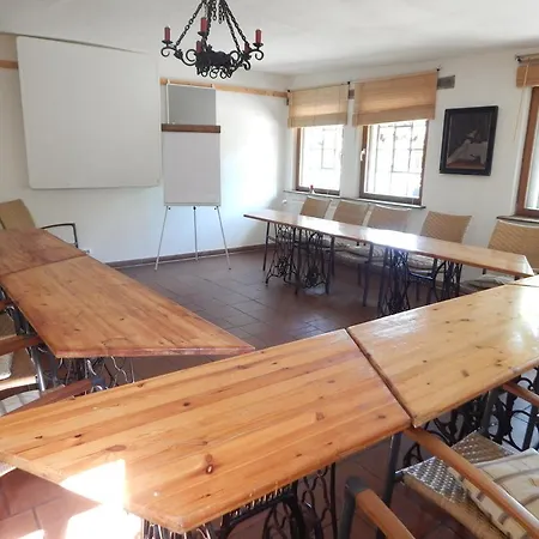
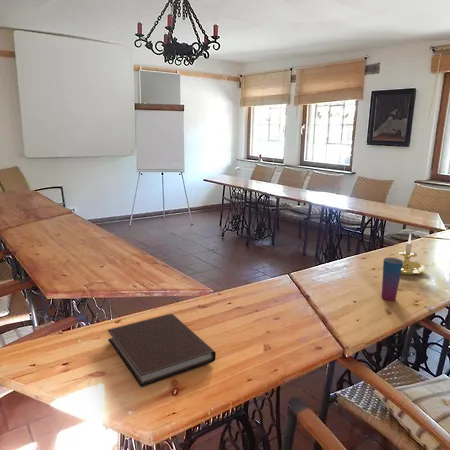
+ candle holder (406, 252)
+ cup (390, 279)
+ notebook (159, 344)
